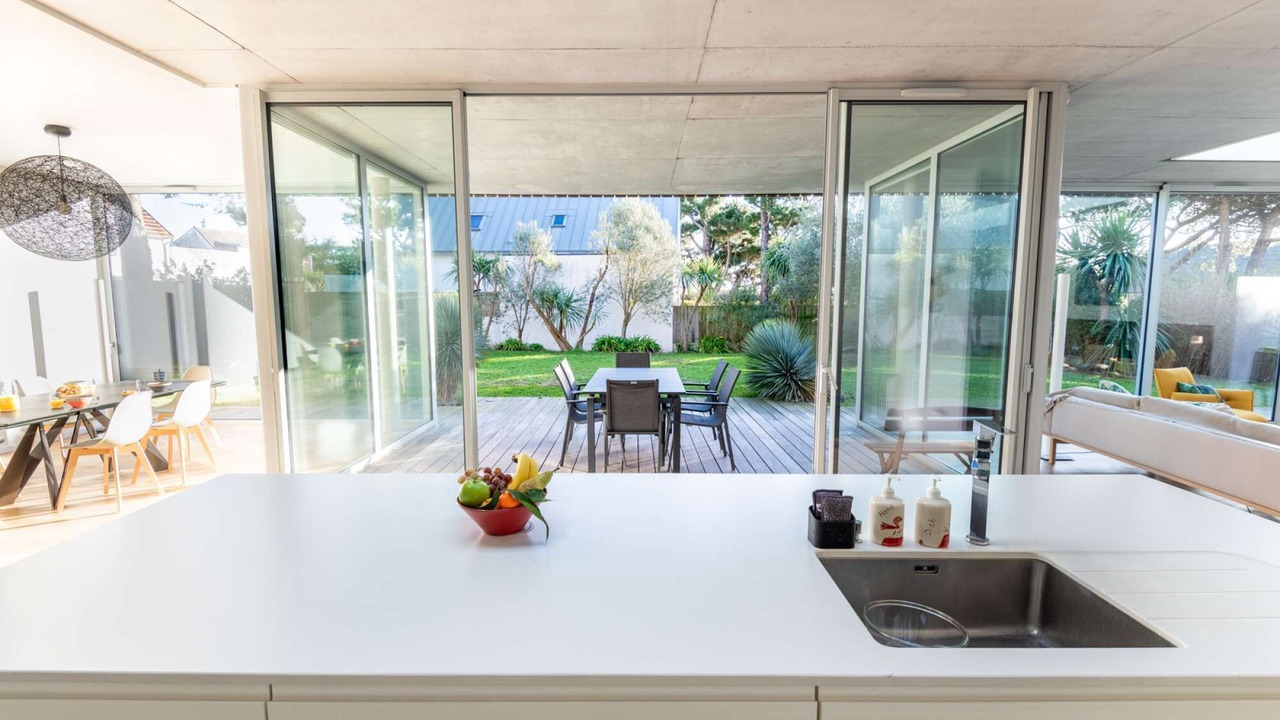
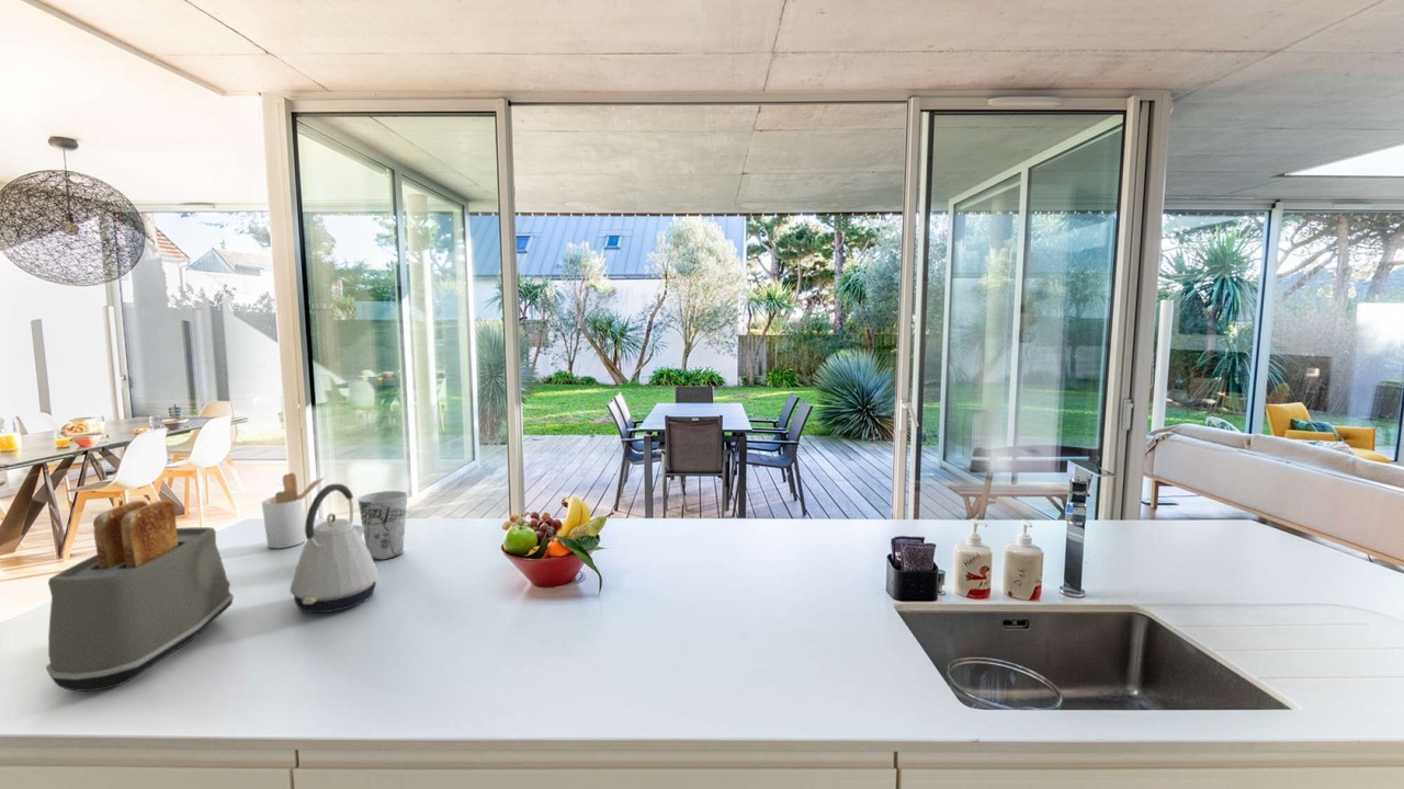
+ kettle (335, 542)
+ toaster (146, 578)
+ cup (384, 525)
+ utensil holder (295, 508)
